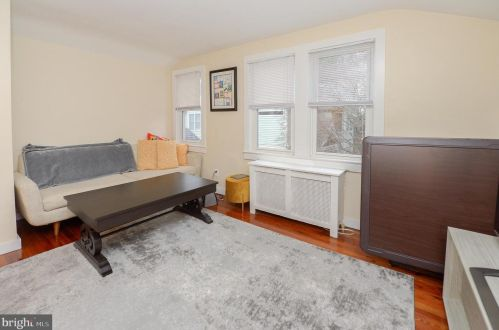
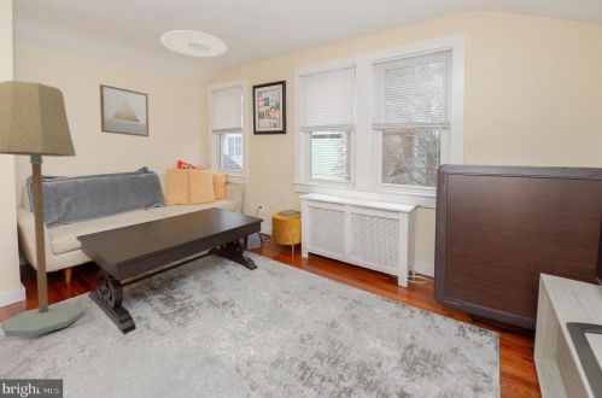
+ floor lamp (37, 206)
+ wall art (125, 112)
+ ceiling light (194, 41)
